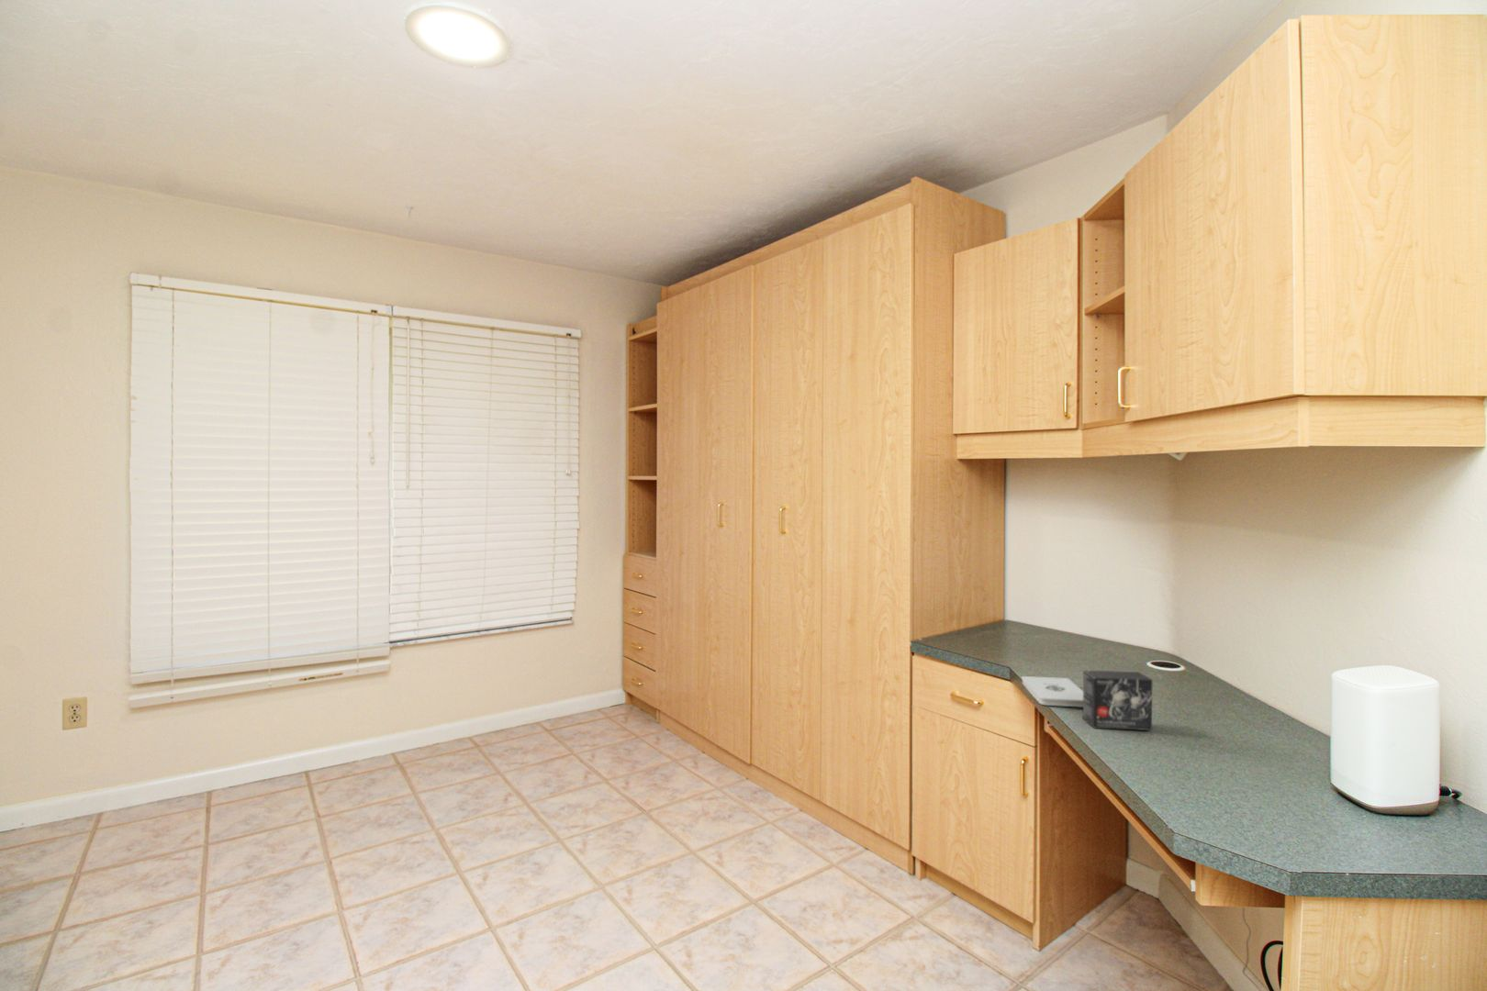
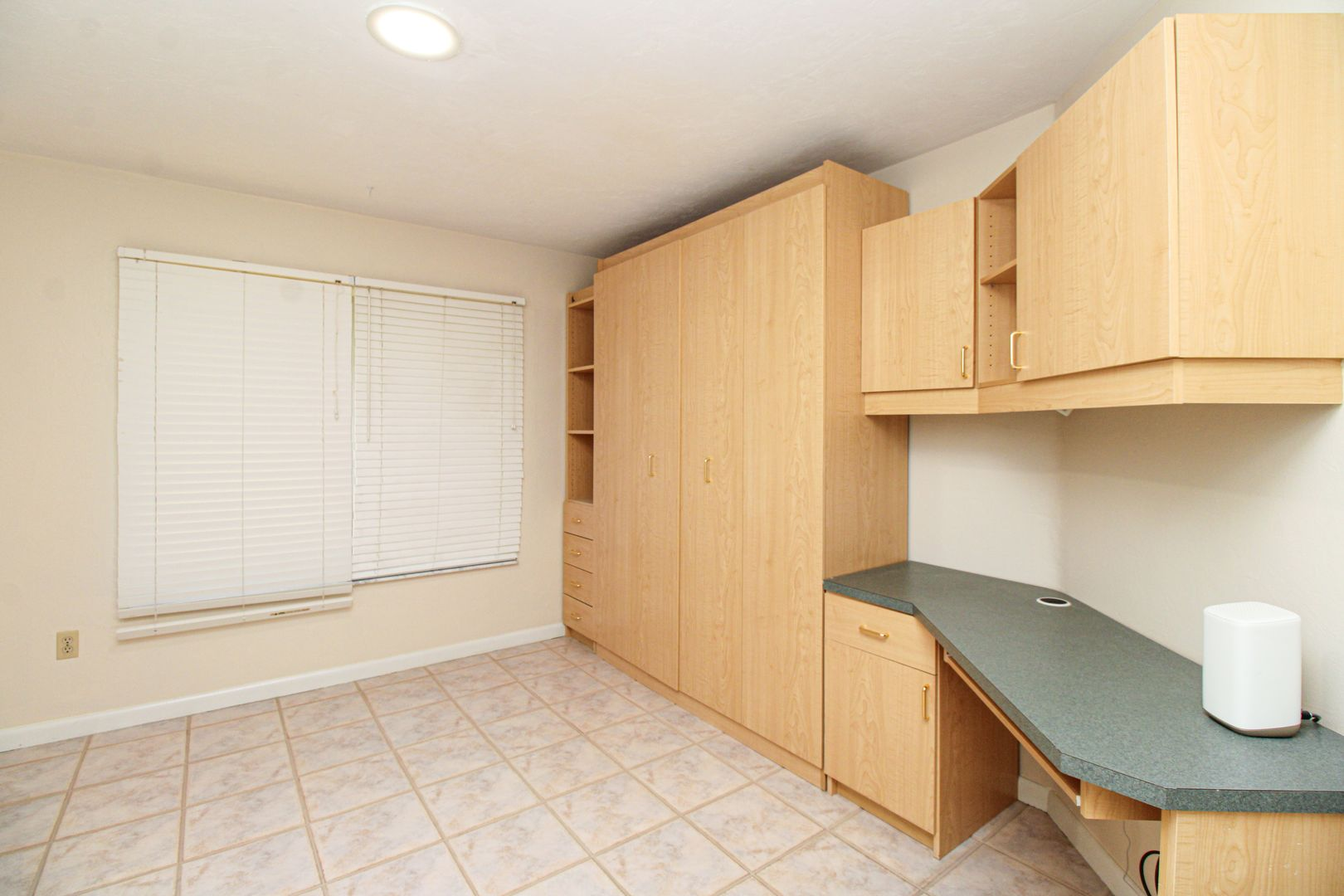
- notepad (1054, 690)
- small box (1116, 699)
